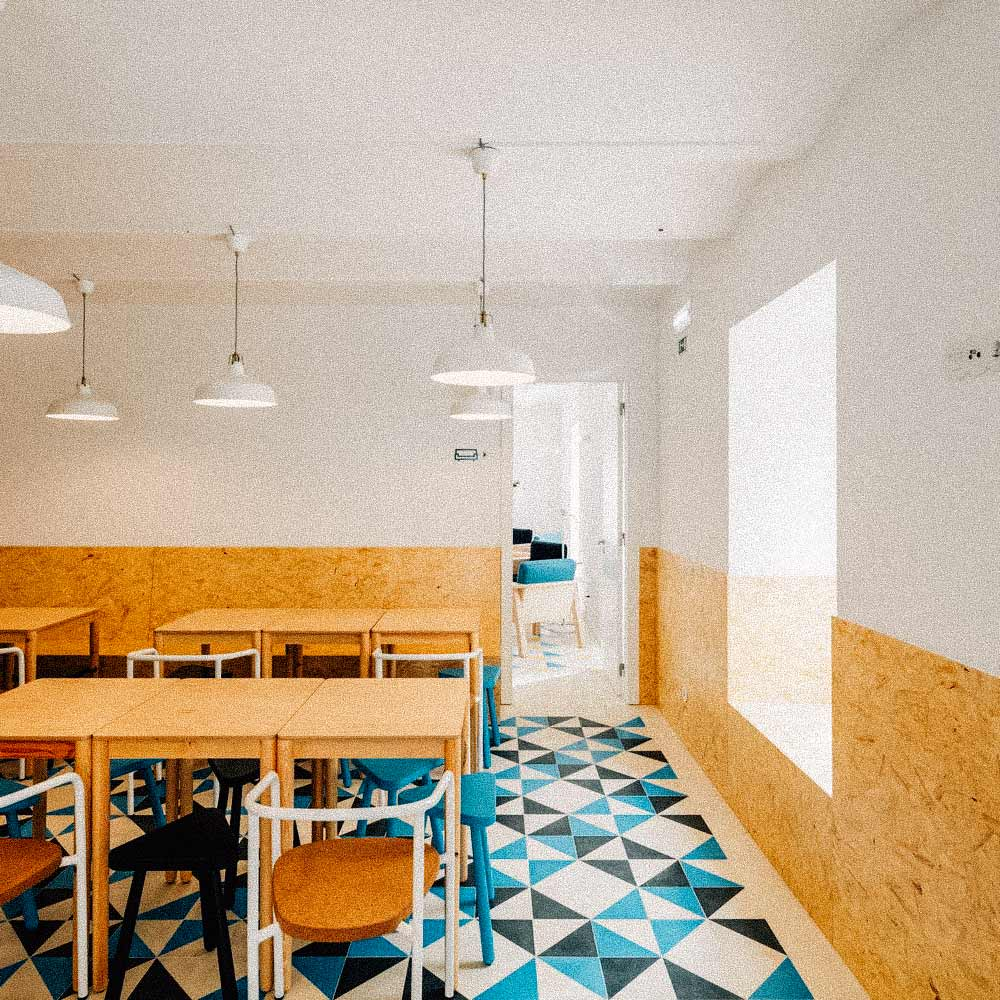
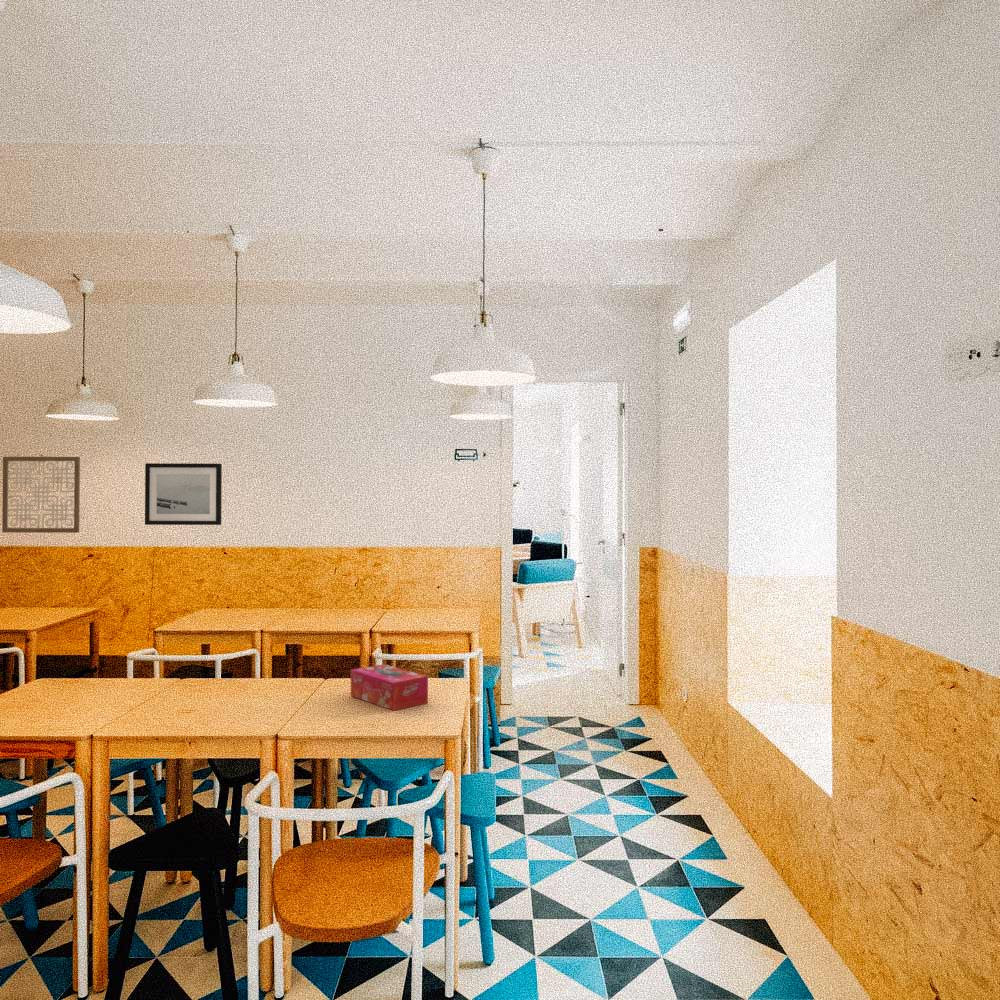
+ wall art (183, 494)
+ tissue box (388, 686)
+ wall art (41, 492)
